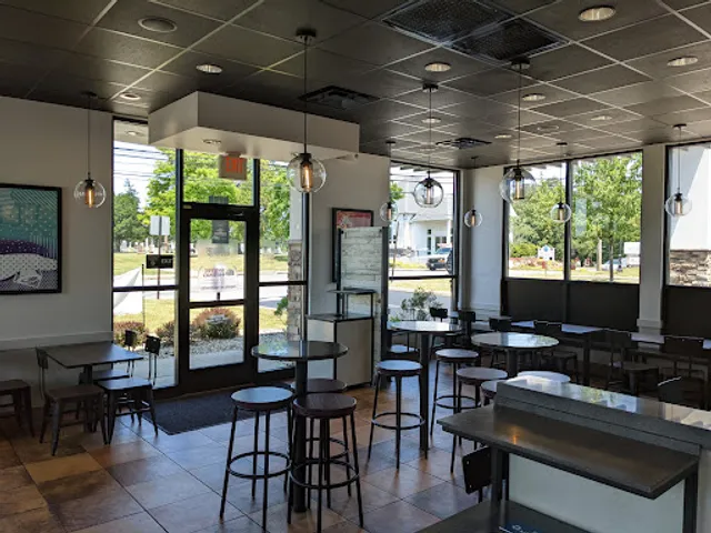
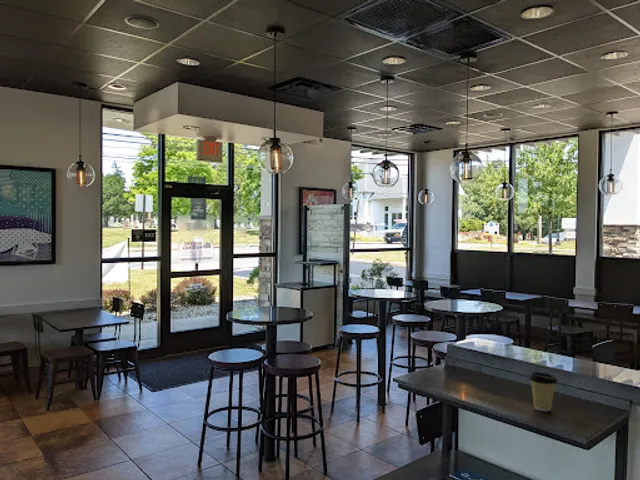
+ coffee cup (542, 391)
